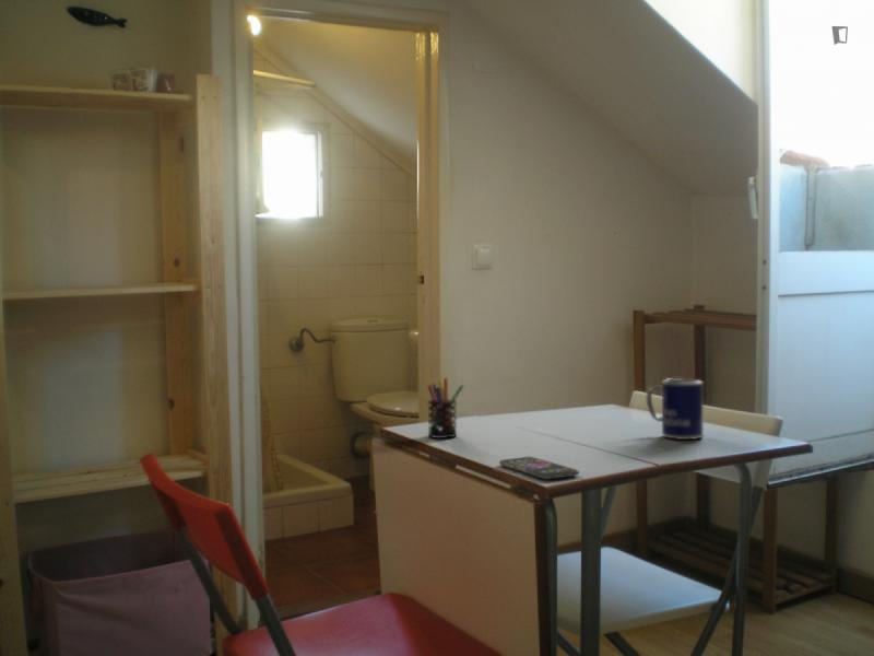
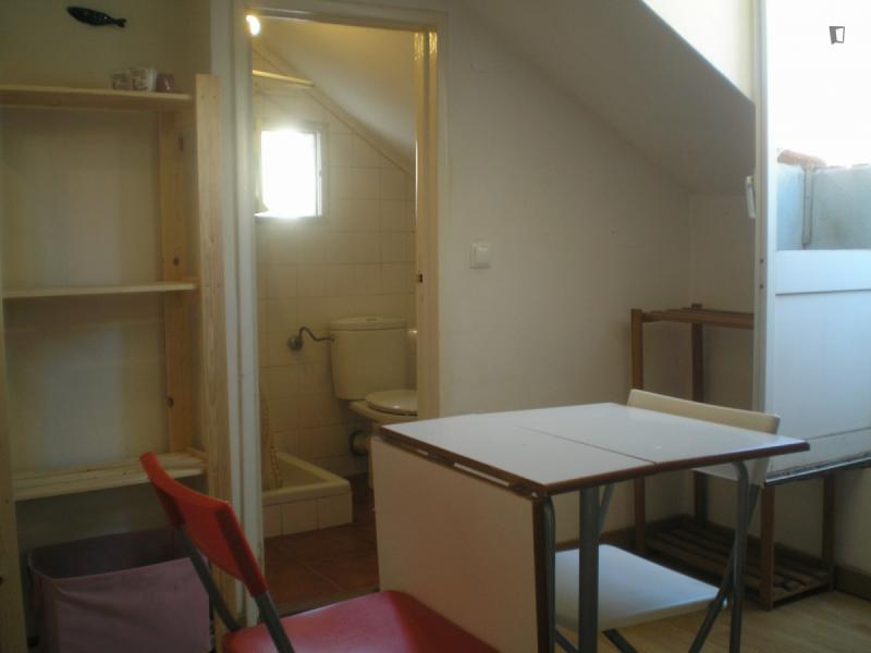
- mug (673, 407)
- pen holder (446, 406)
- smartphone (538, 467)
